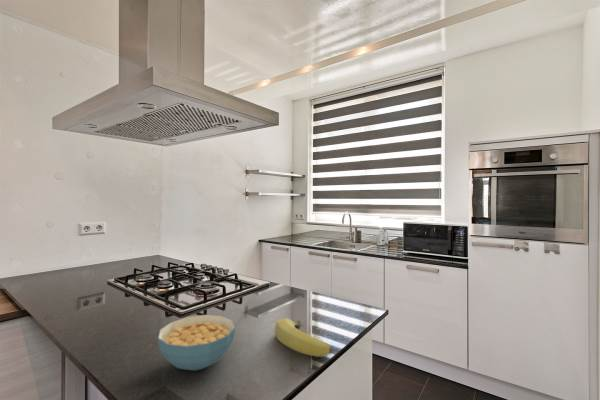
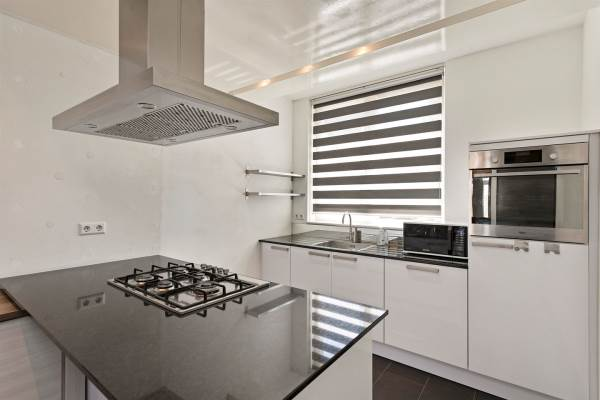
- banana (305, 333)
- cereal bowl (197, 346)
